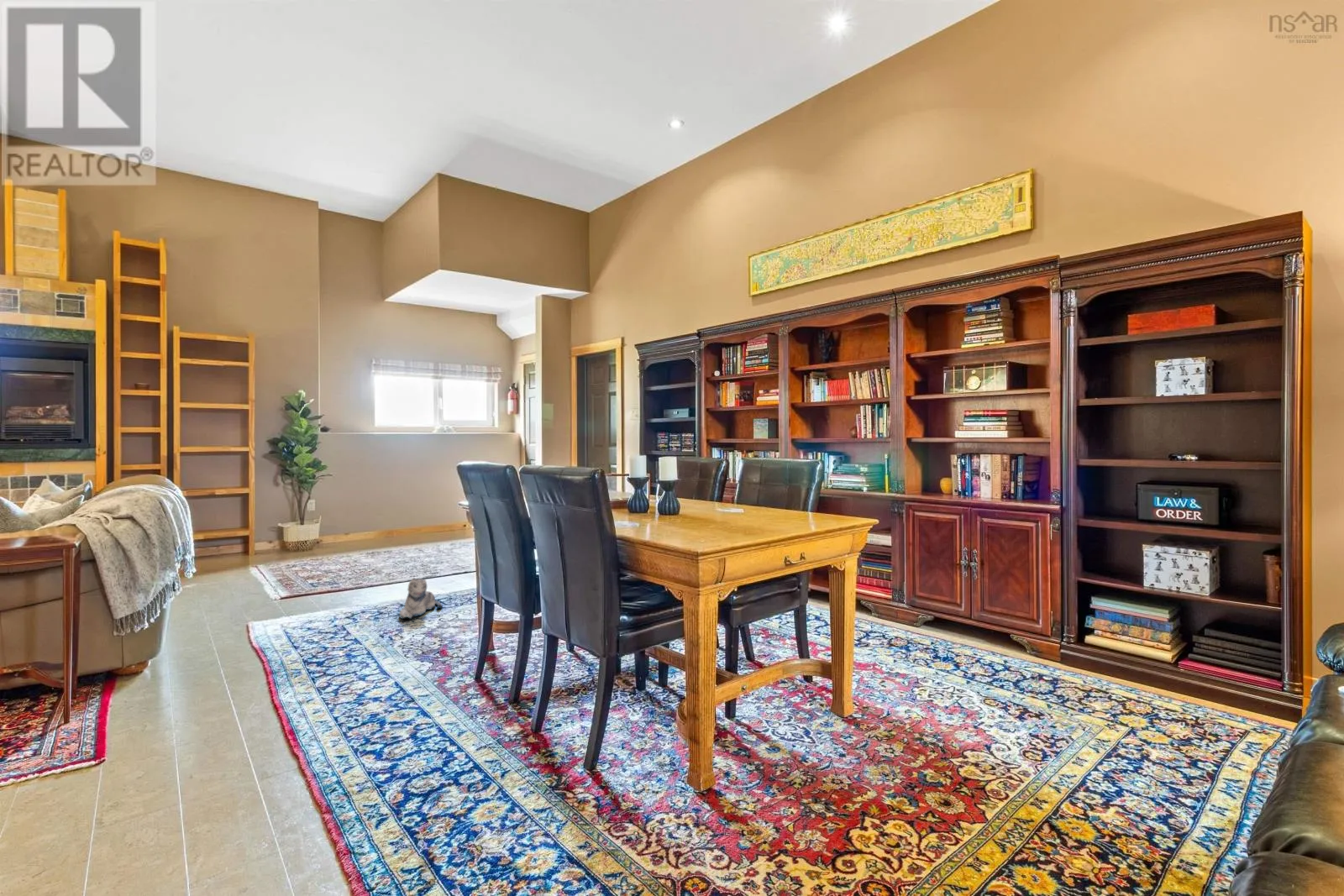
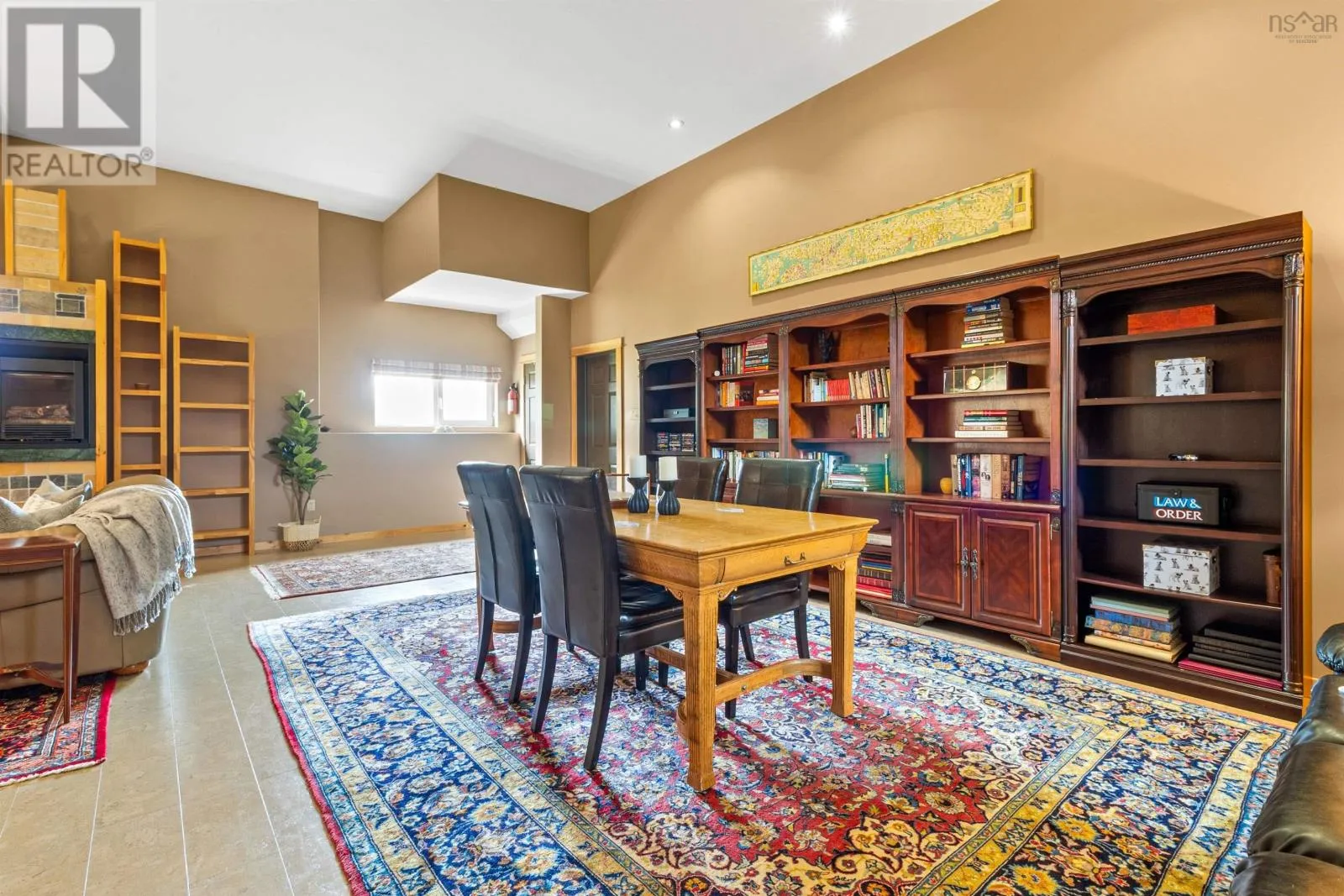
- plush toy (421, 594)
